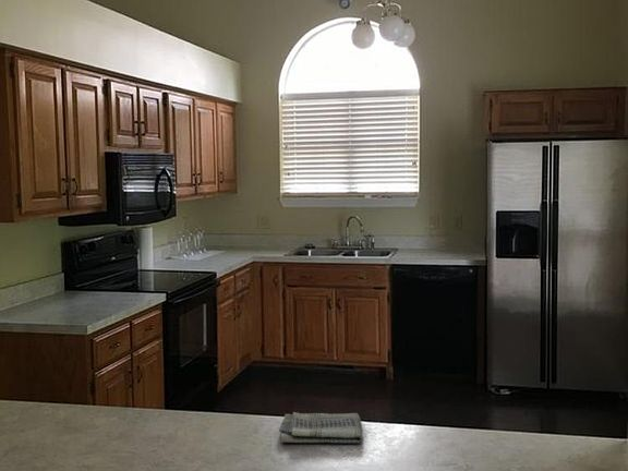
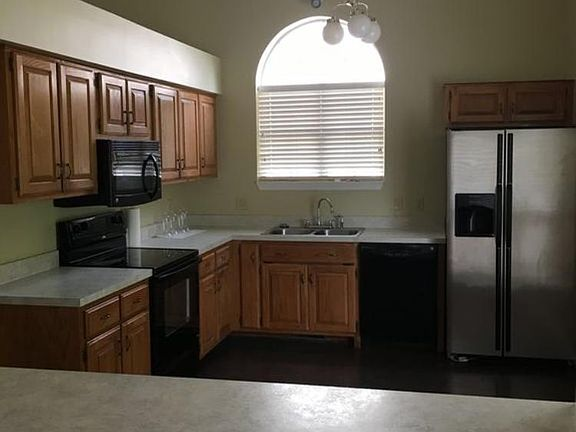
- dish towel (321, 424)
